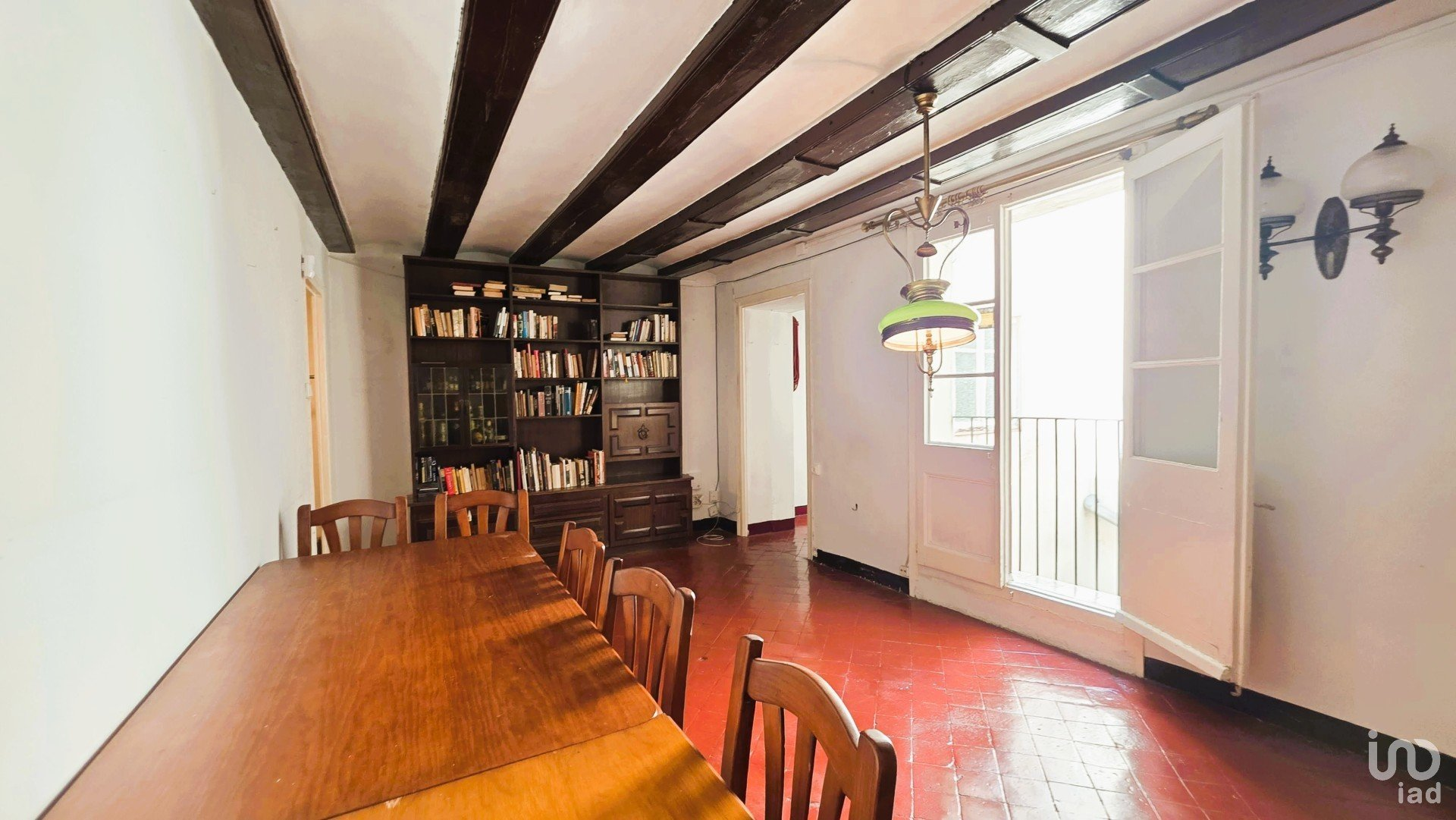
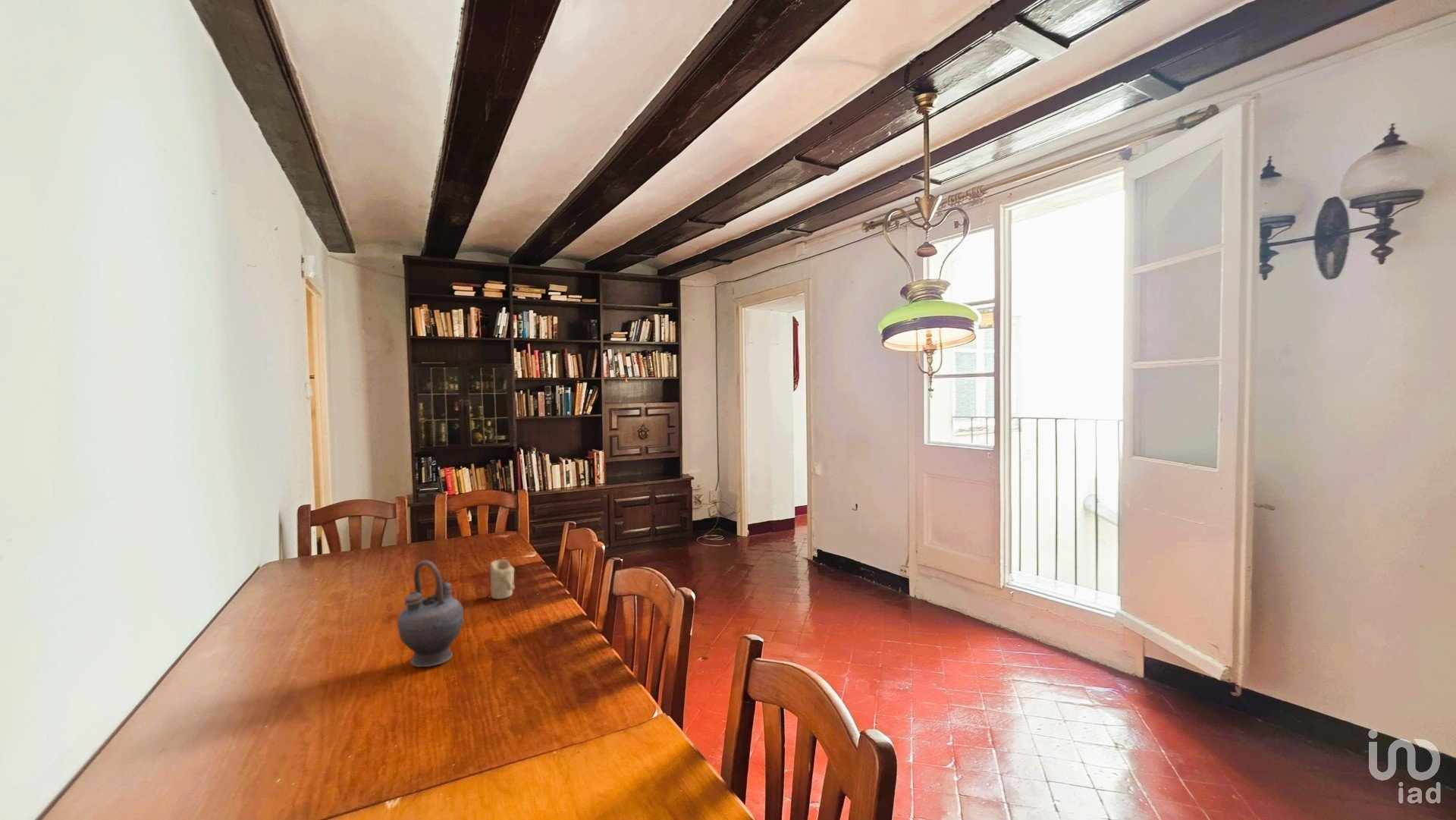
+ teapot (427, 608)
+ candle (502, 579)
